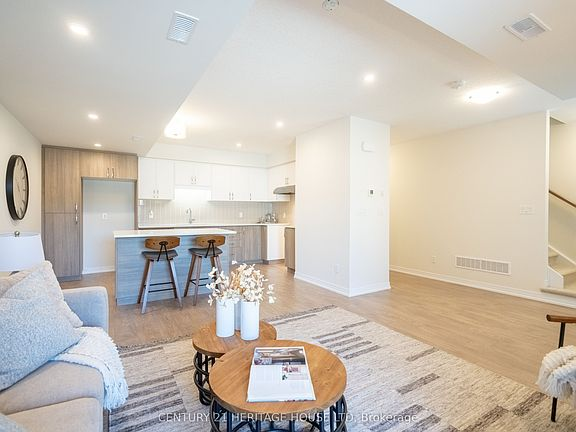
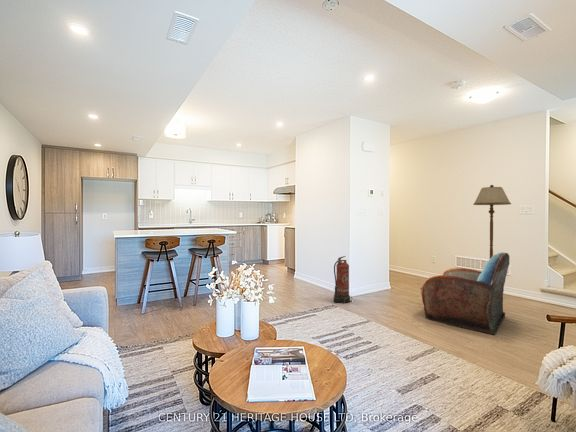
+ armchair (463, 283)
+ fire extinguisher (341, 278)
+ floor lamp (491, 239)
